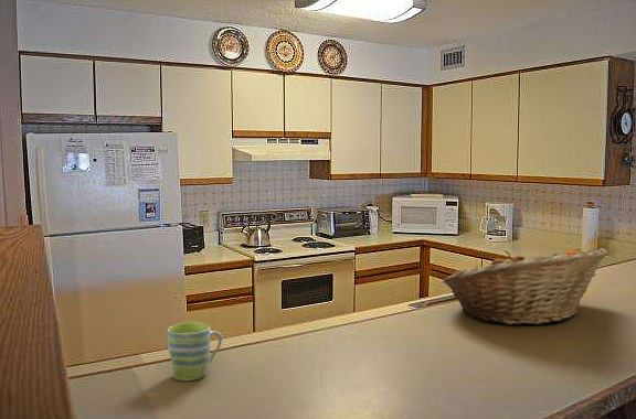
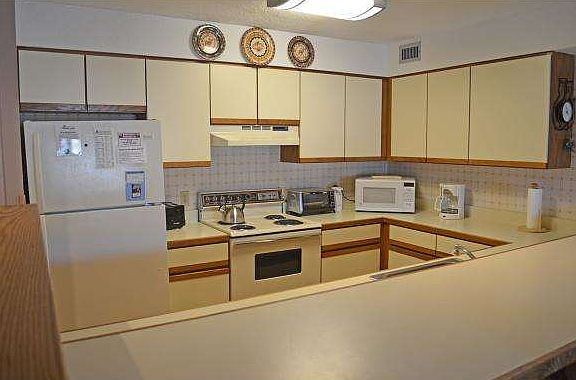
- fruit basket (524, 279)
- mug (197, 348)
